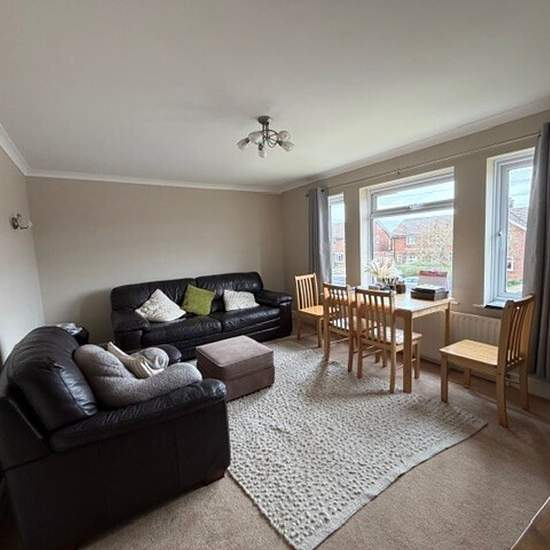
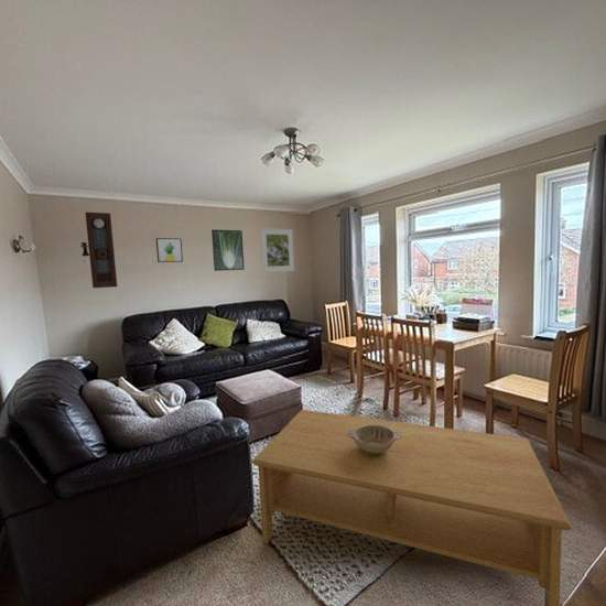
+ wall art (170, 250)
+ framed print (228, 250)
+ pendulum clock (97, 250)
+ decorative bowl (372, 441)
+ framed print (278, 250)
+ coffee table (393, 490)
